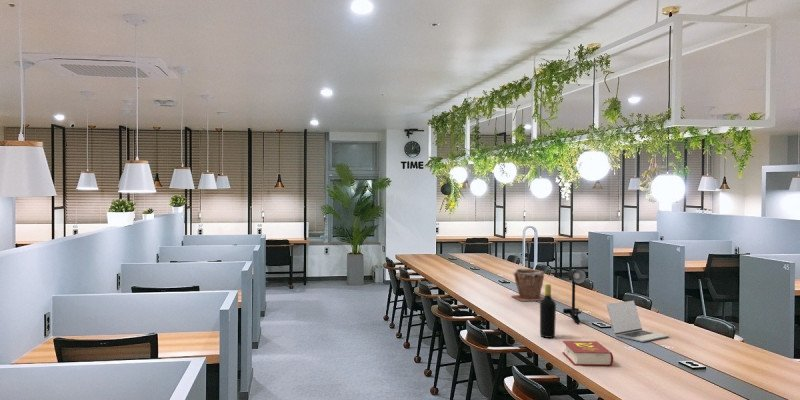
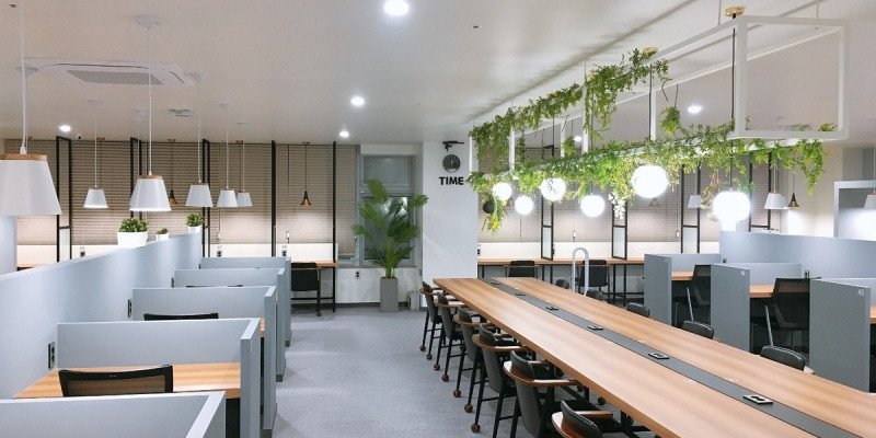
- bottle (547, 310)
- desk lamp (574, 294)
- plant pot (528, 284)
- book (586, 352)
- laptop (637, 320)
